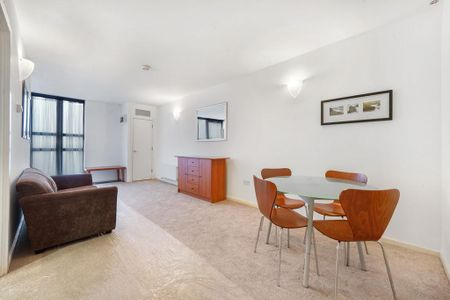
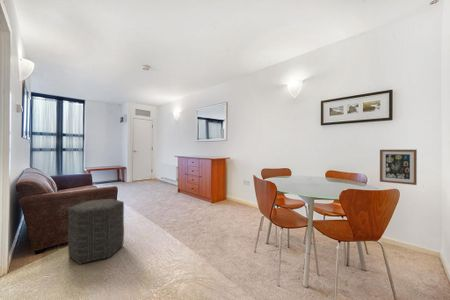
+ ottoman (97, 227)
+ wall art (397, 166)
